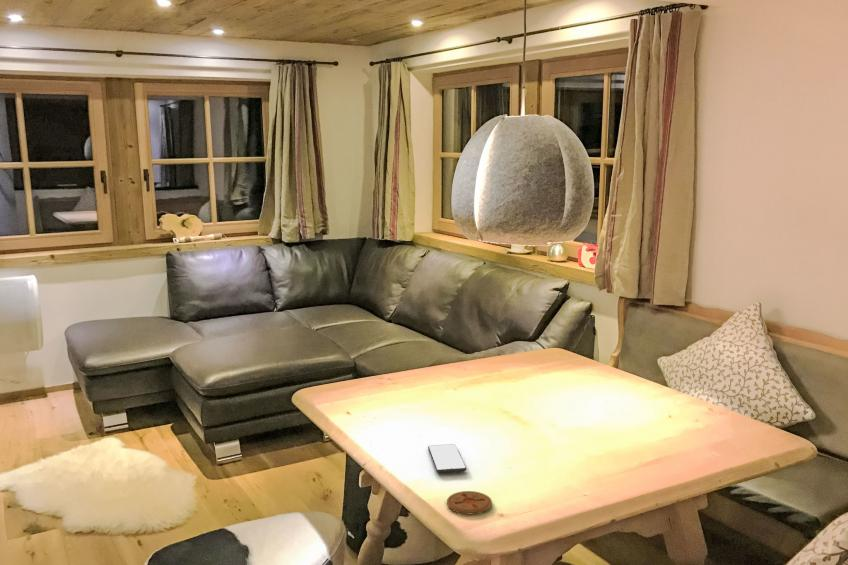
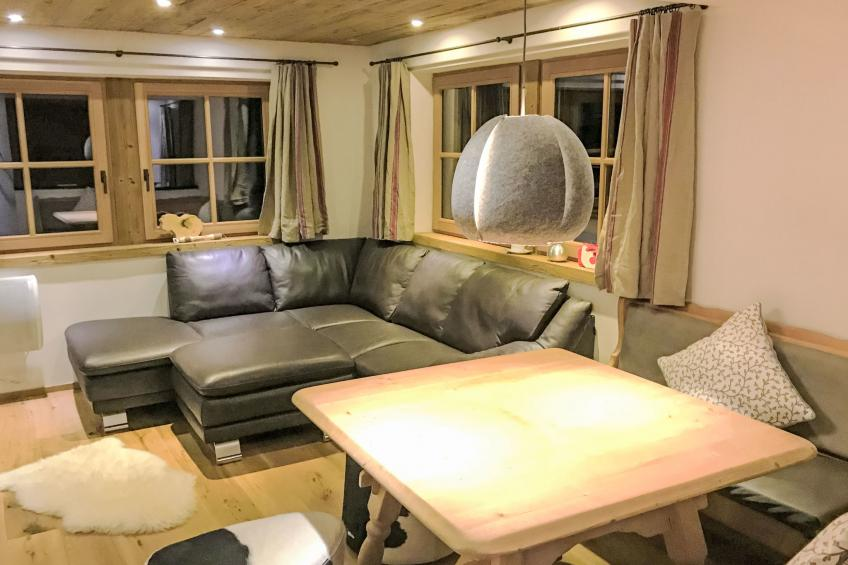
- smartphone (446, 458)
- coaster (469, 502)
